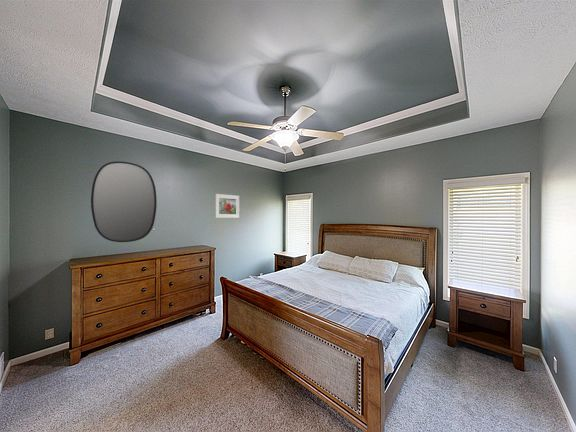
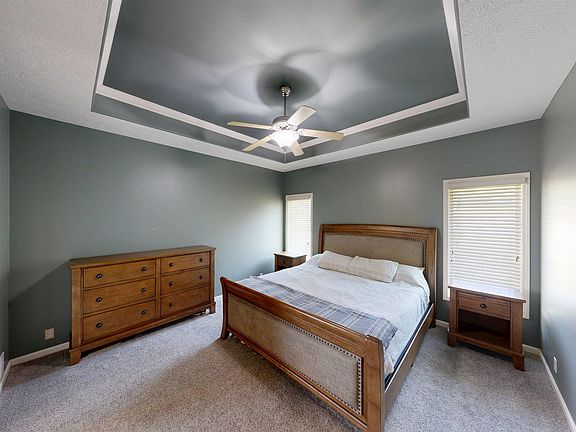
- home mirror (126, 202)
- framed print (227, 206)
